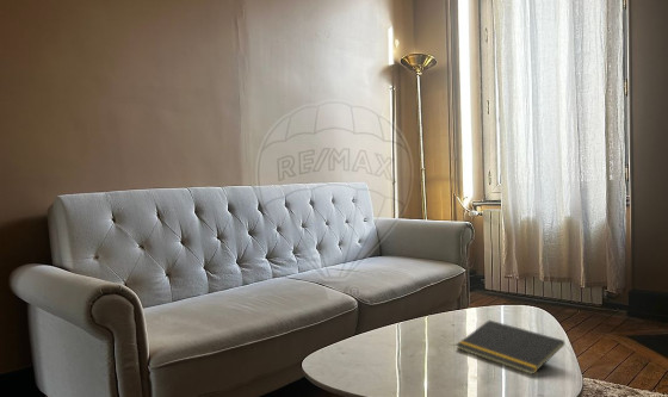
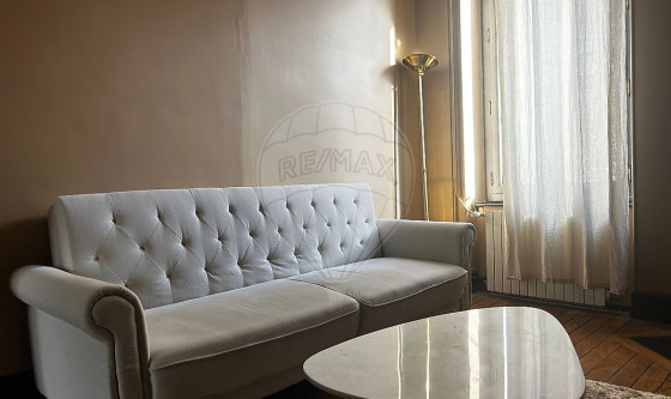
- notepad (508, 345)
